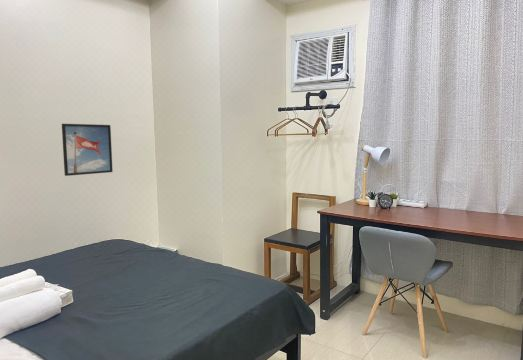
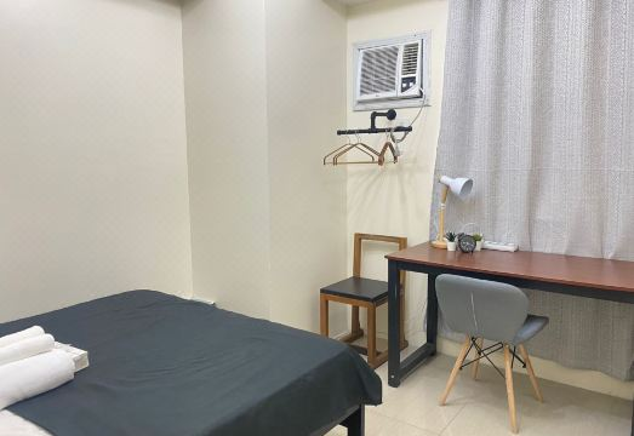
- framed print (88, 149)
